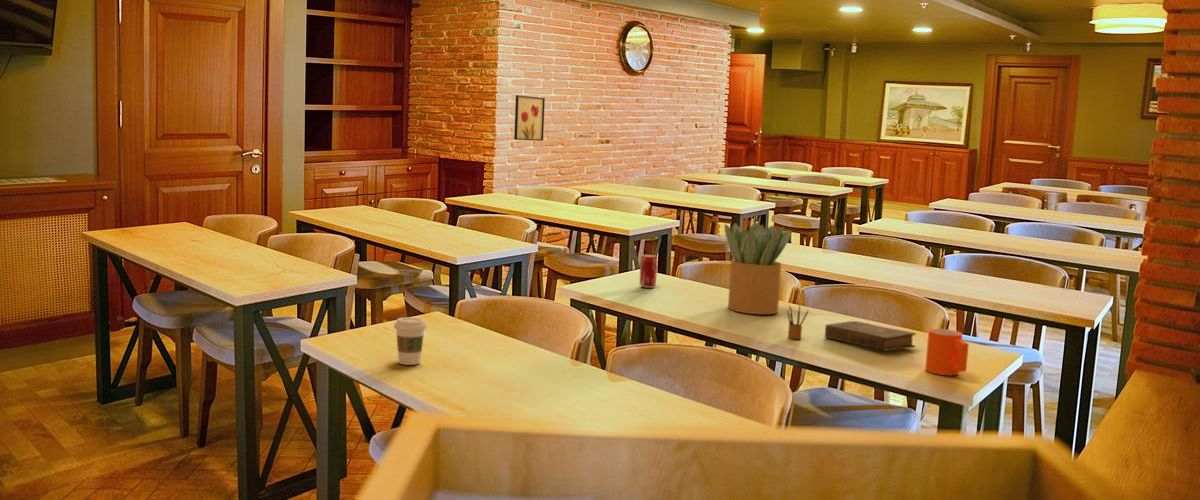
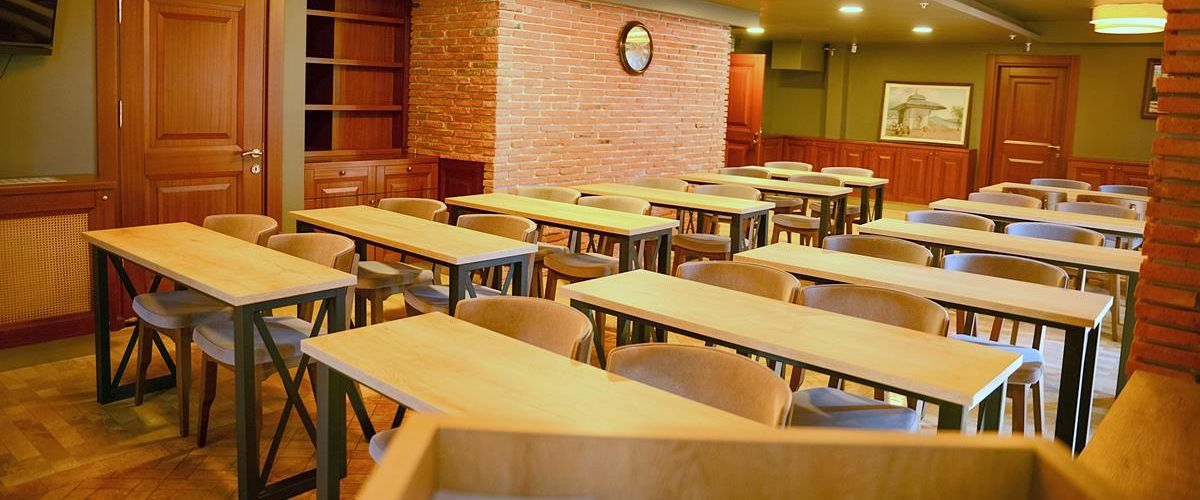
- book (869, 335)
- potted plant (753, 266)
- mug (949, 352)
- wall art (529, 118)
- pencil box (797, 322)
- beverage can (648, 271)
- coffee cup (410, 340)
